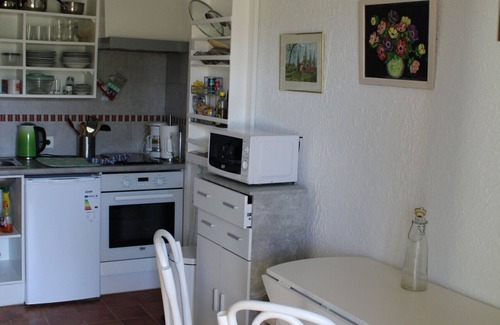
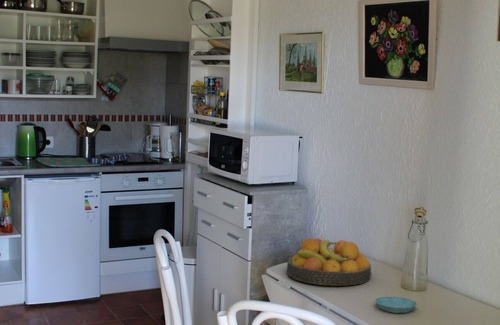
+ saucer (395, 305)
+ fruit bowl (329, 257)
